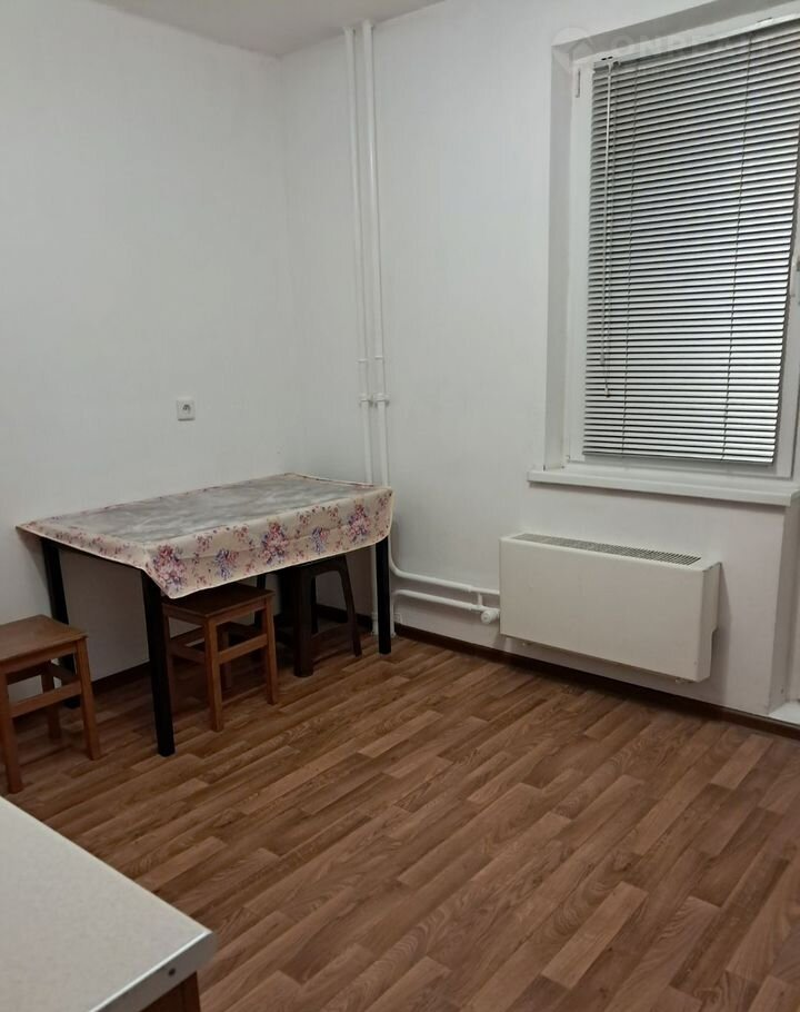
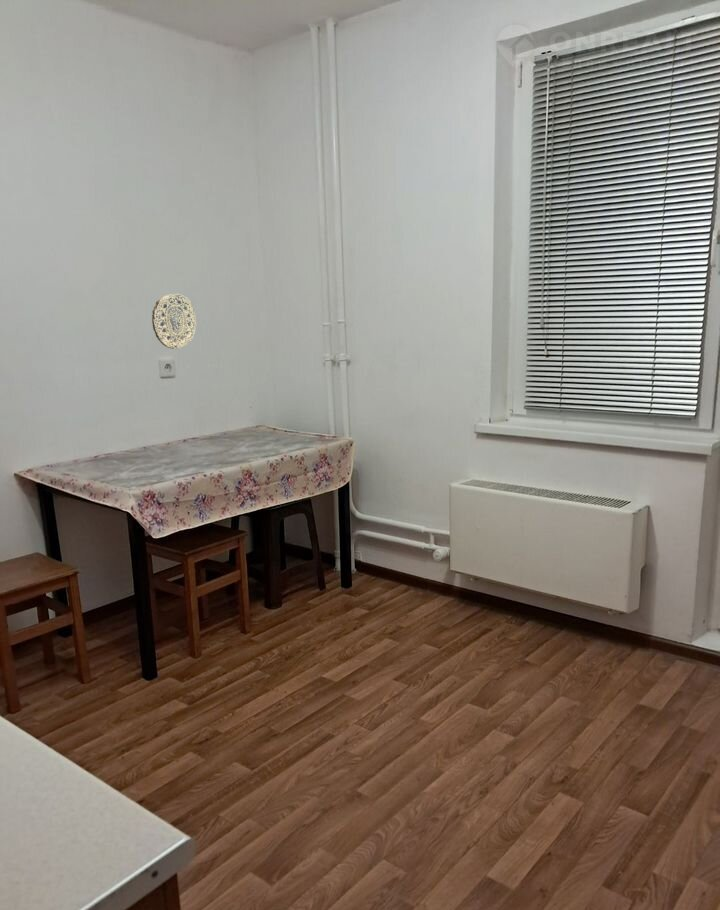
+ decorative plate (174, 321)
